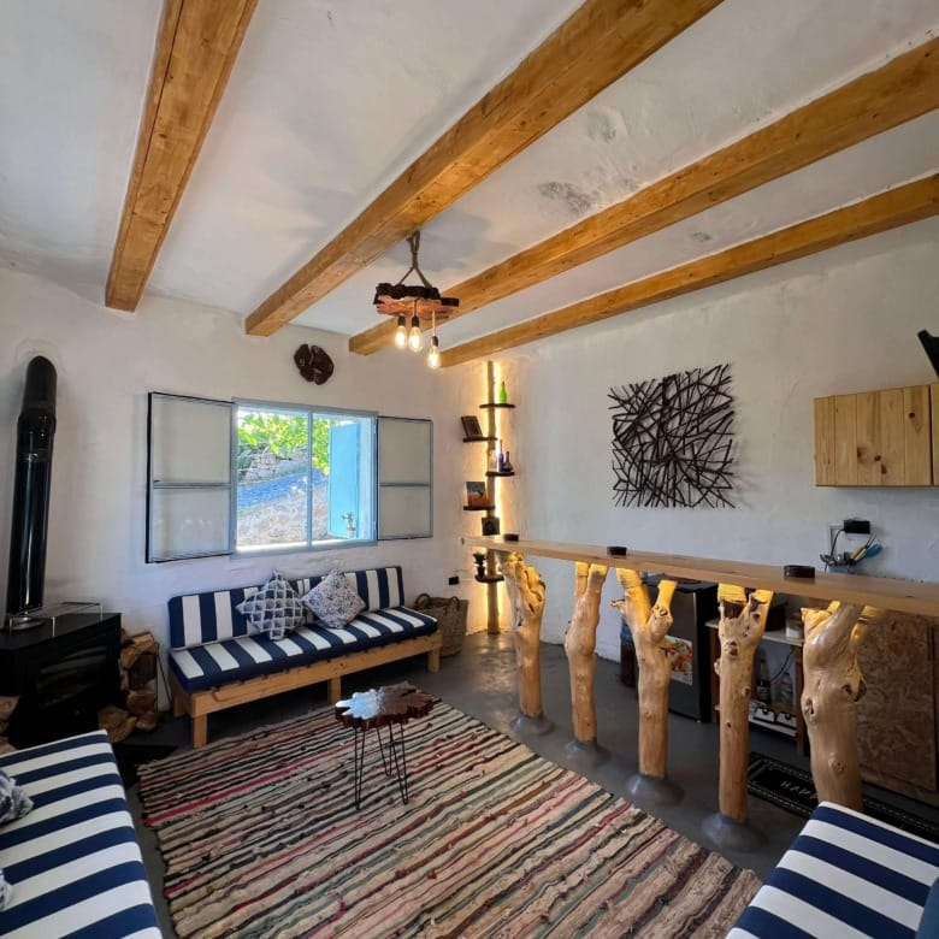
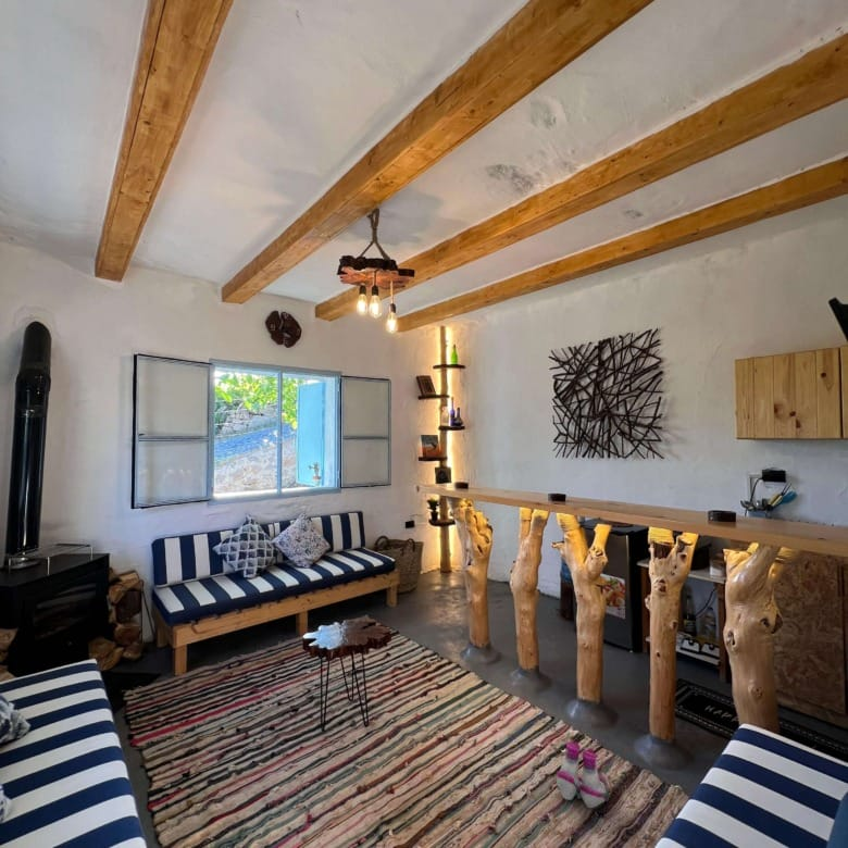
+ boots (583, 770)
